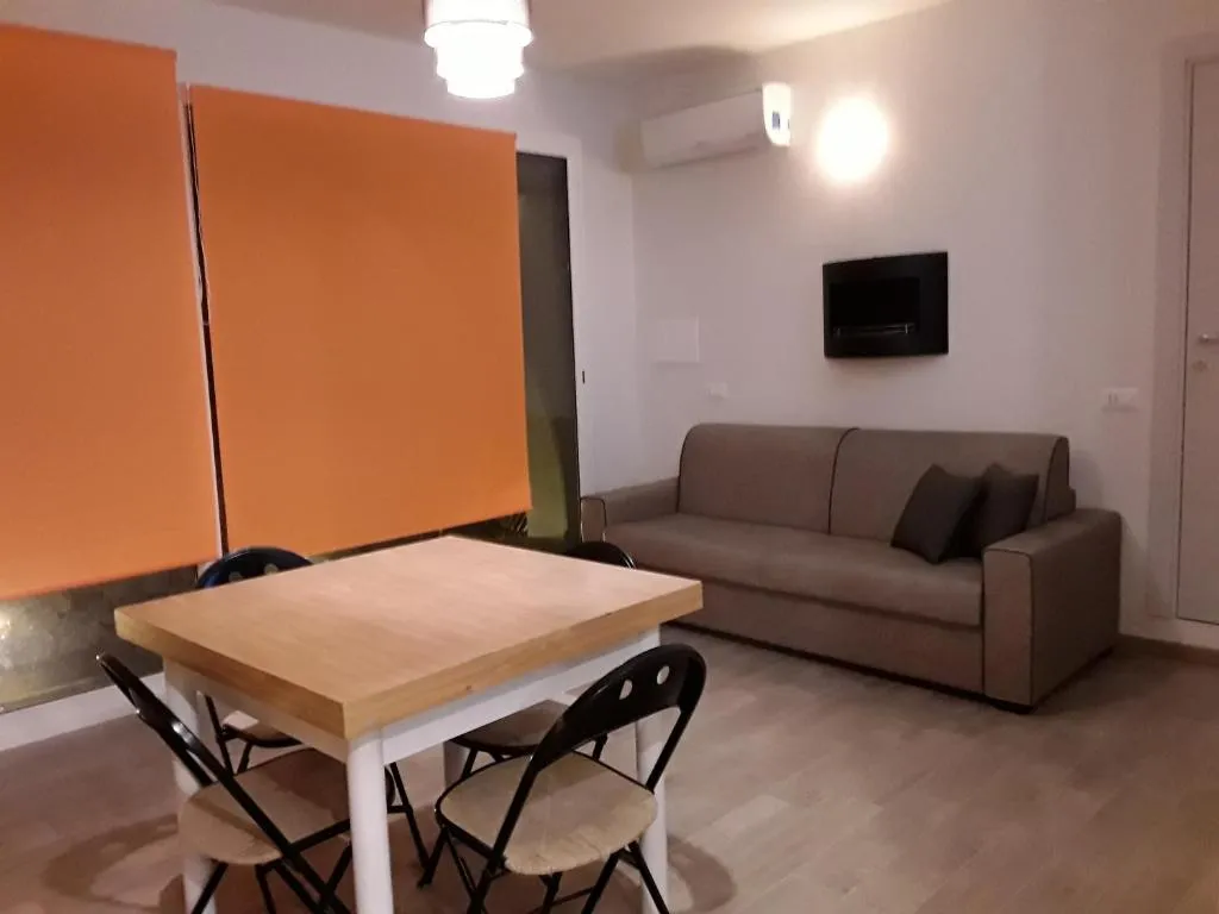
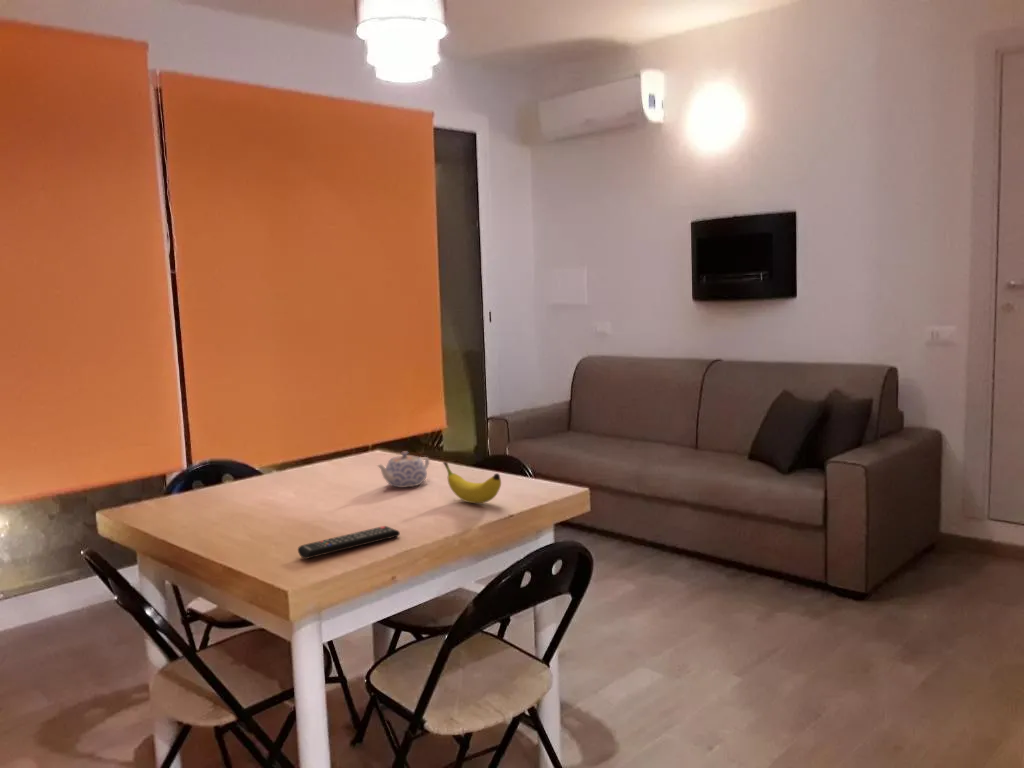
+ fruit (473, 484)
+ remote control (350, 541)
+ teapot (403, 468)
